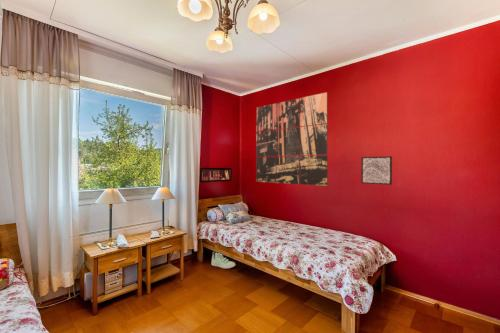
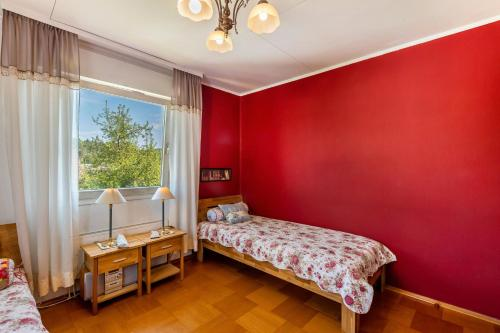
- sneaker (223, 258)
- wall art (287, 142)
- wall art (376, 170)
